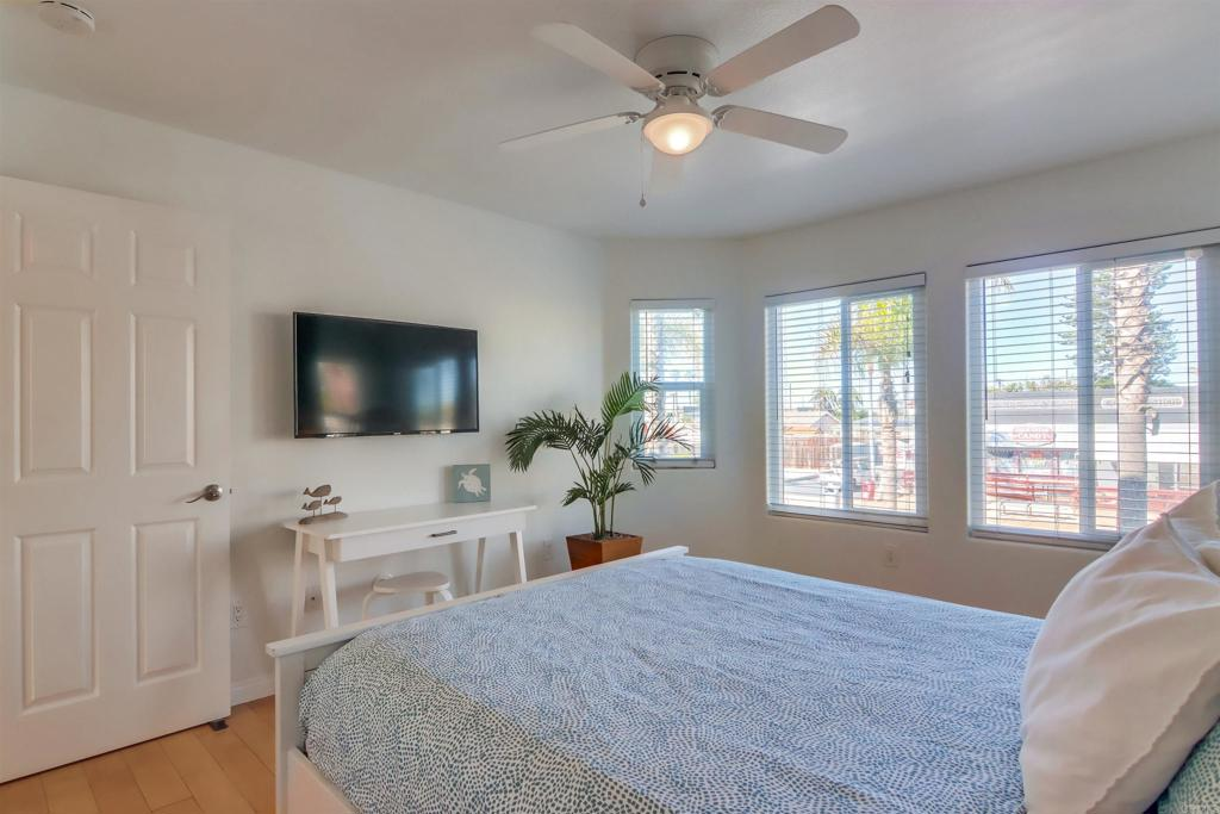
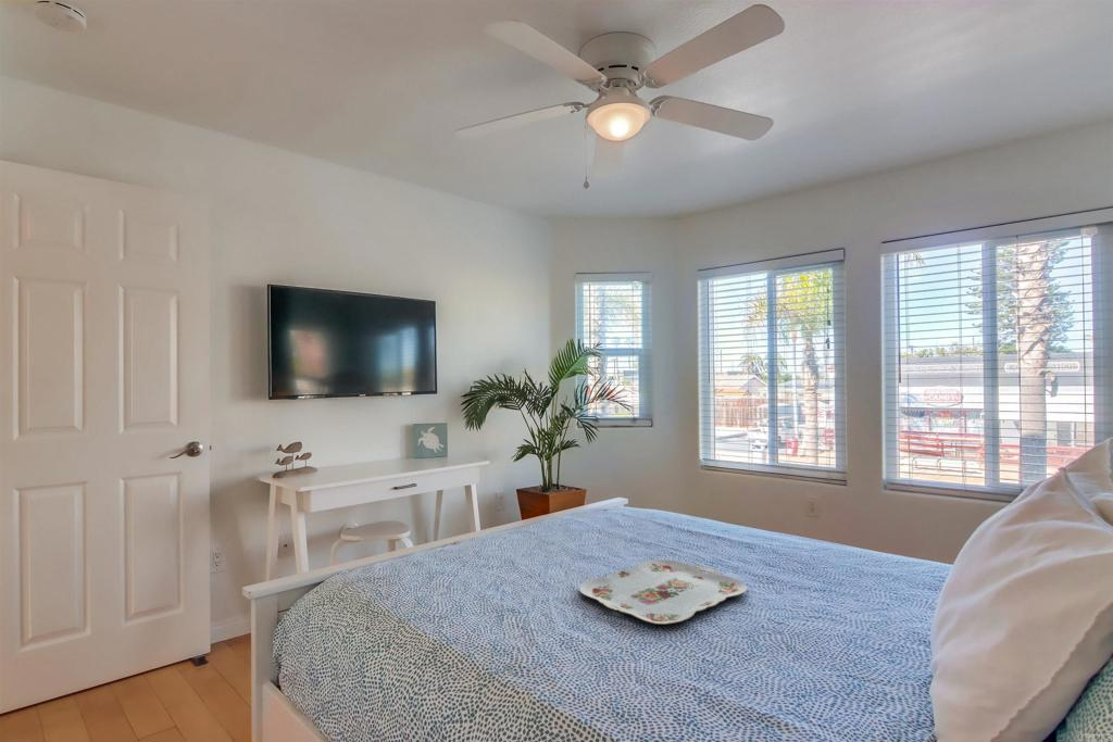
+ serving tray (663, 589)
